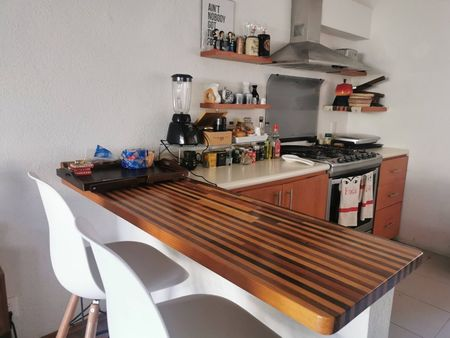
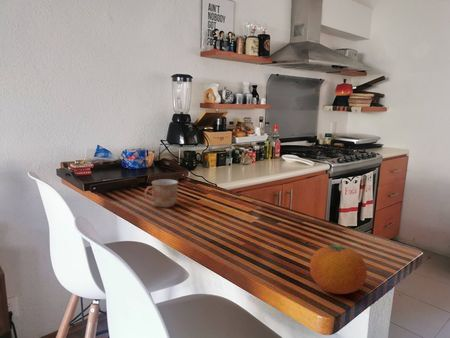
+ fruit (337, 268)
+ mug (161, 193)
